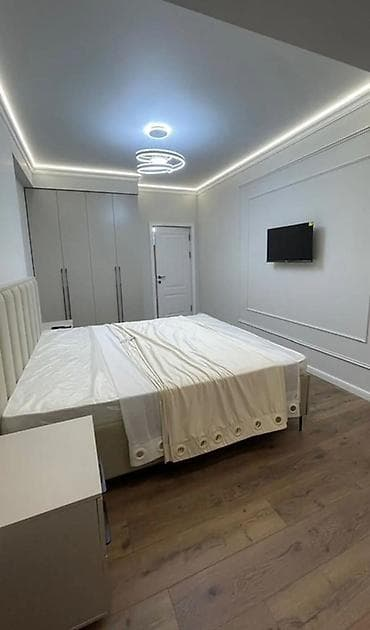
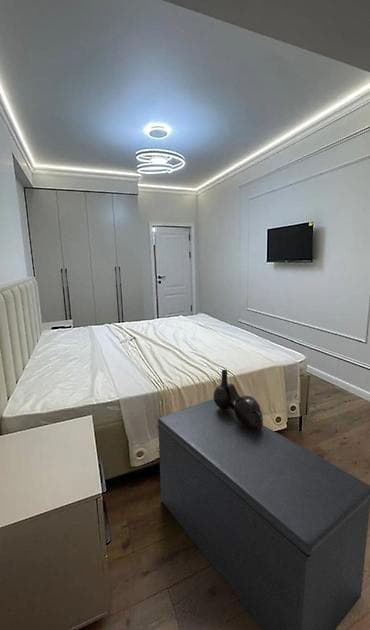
+ decorative vase (237, 397)
+ bench (244, 493)
